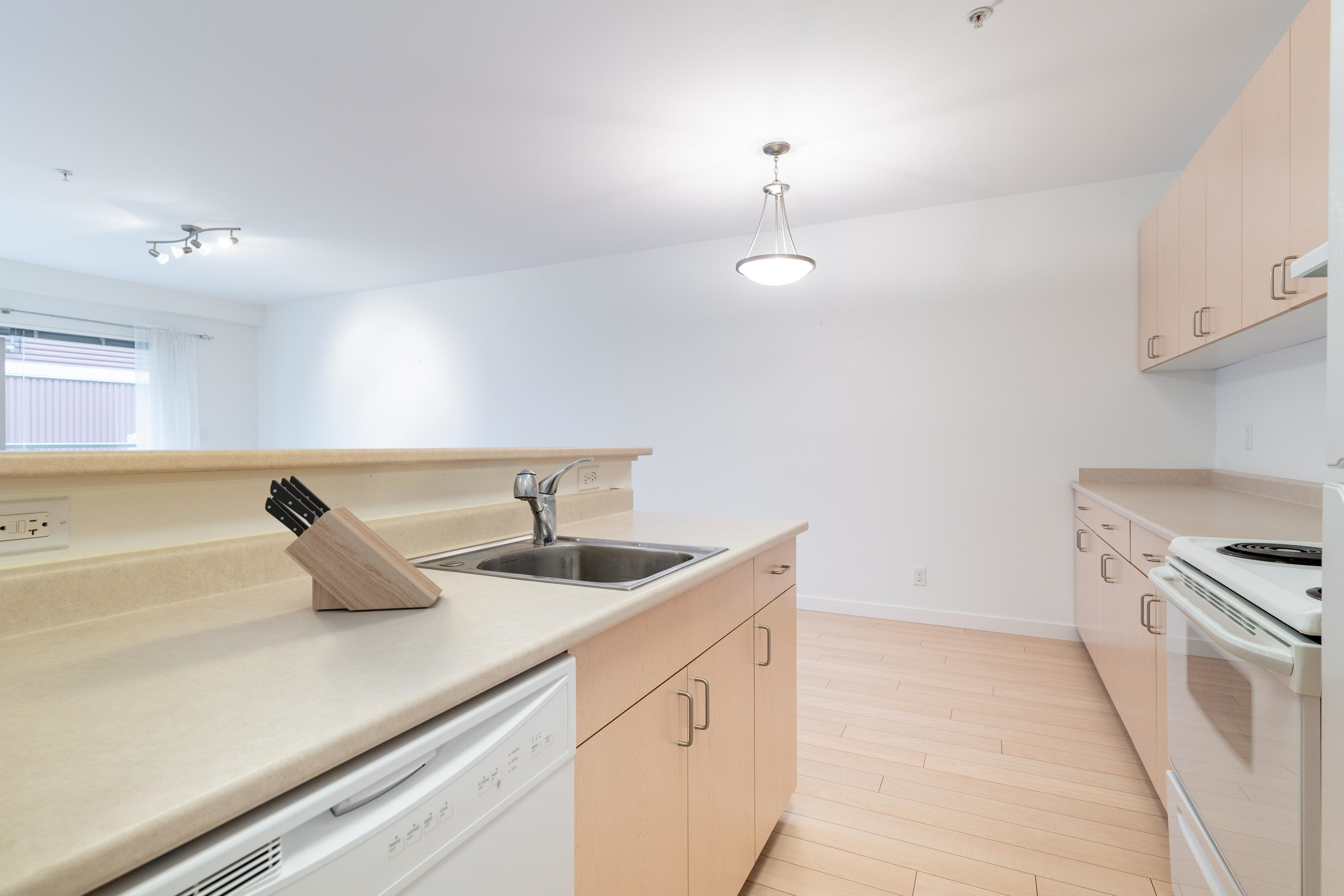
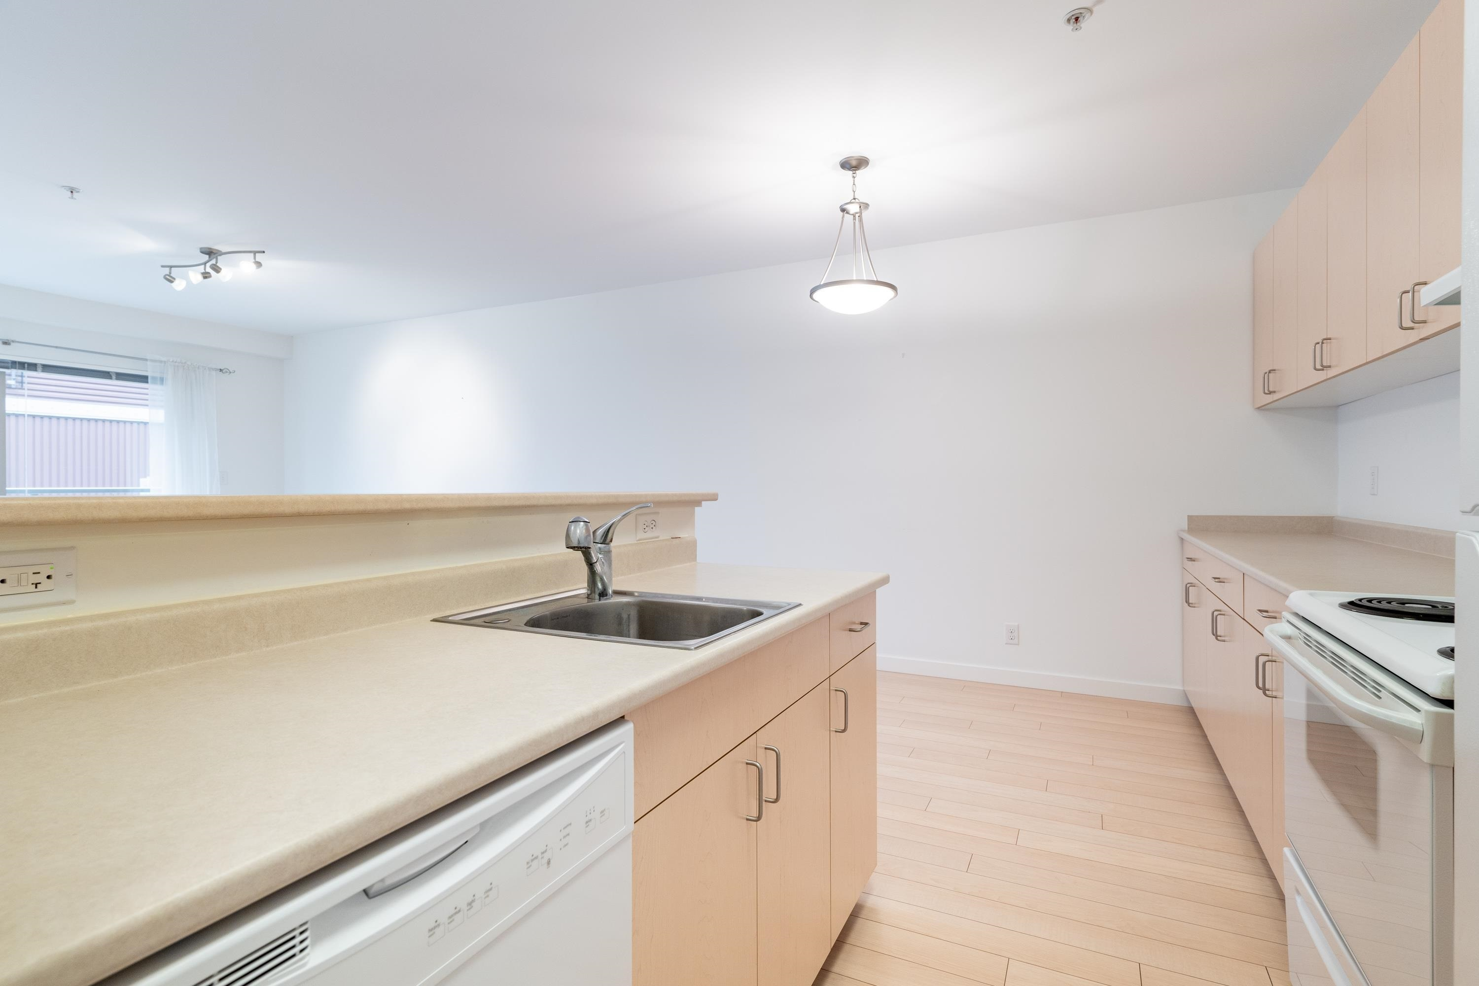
- knife block (355, 540)
